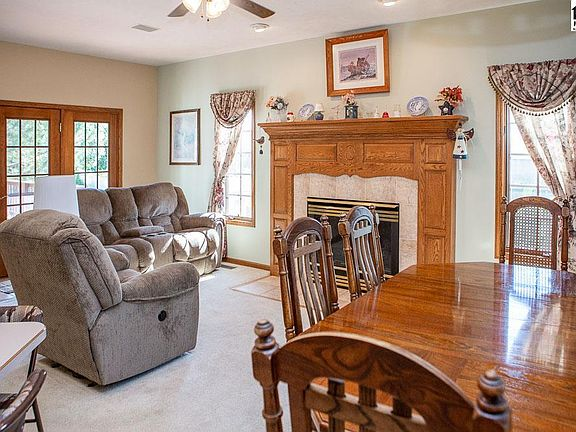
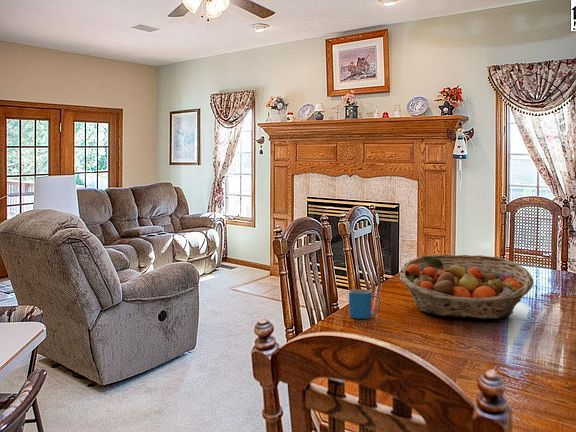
+ fruit basket (463, 284)
+ mug (364, 304)
